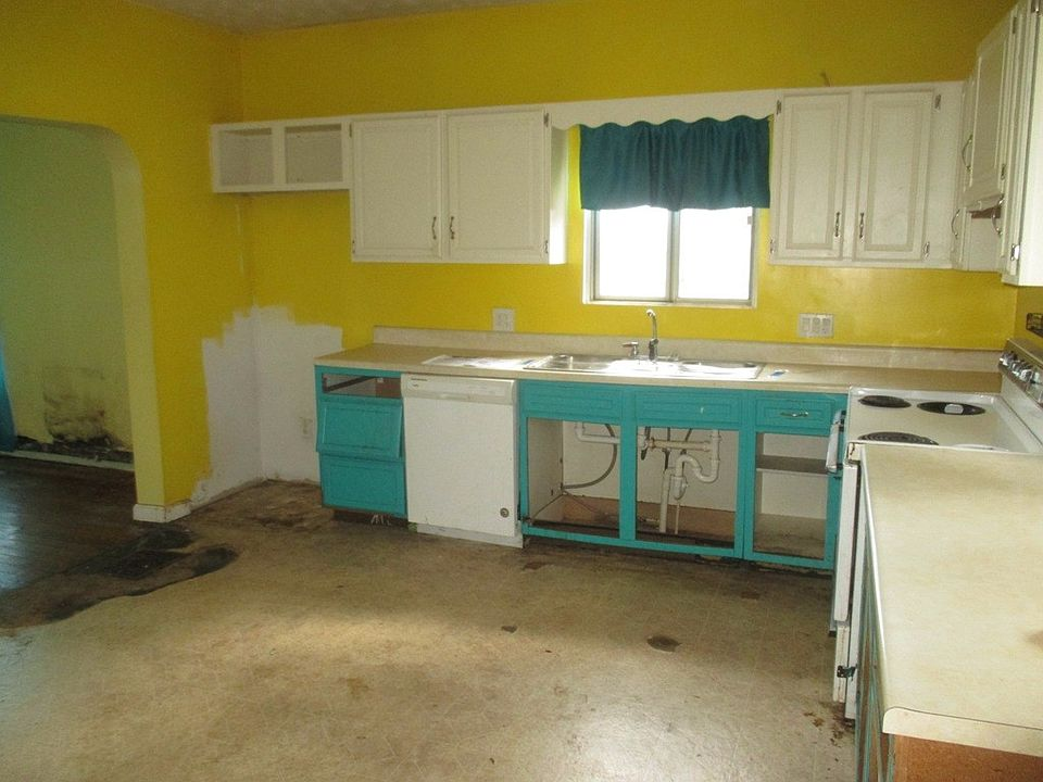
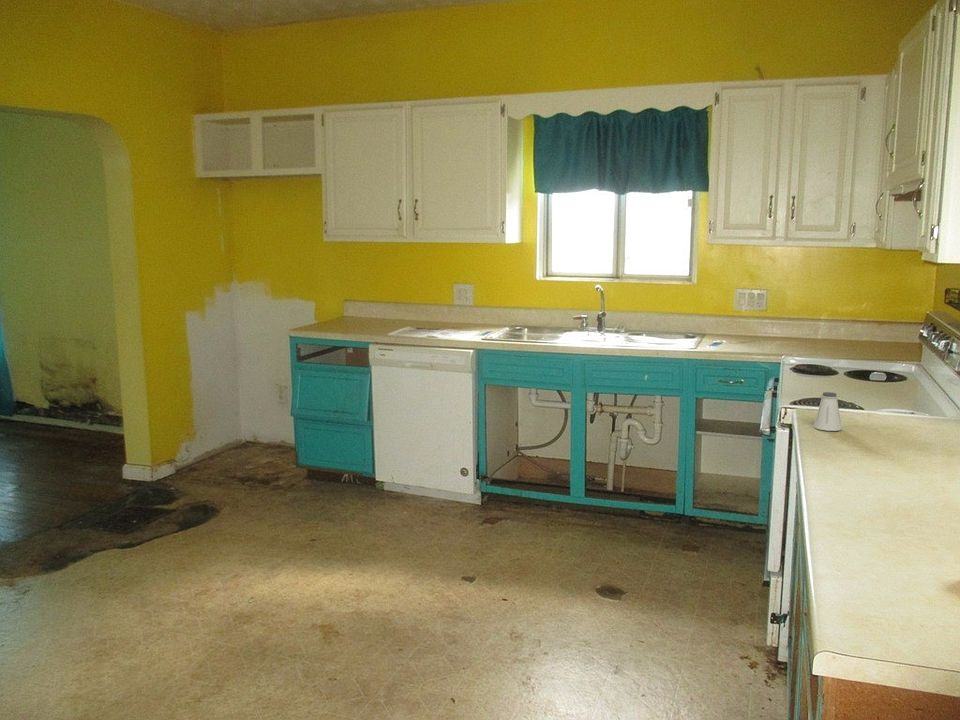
+ saltshaker (828, 410)
